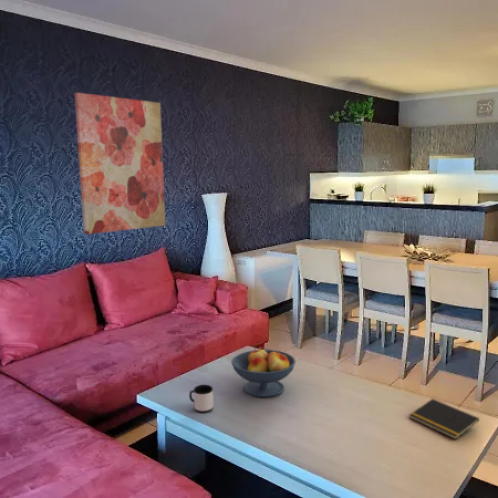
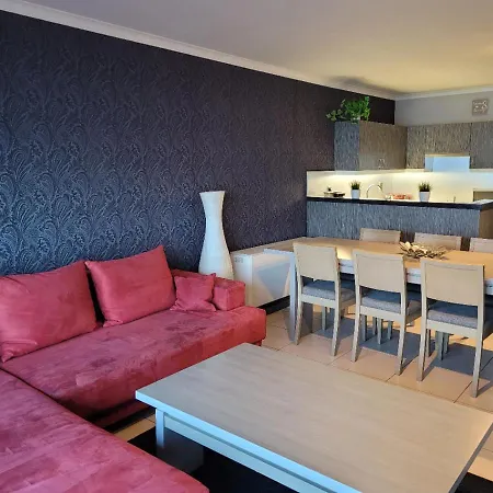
- fruit bowl (263, 369)
- notepad (443, 417)
- wall art (124, 165)
- mug (200, 397)
